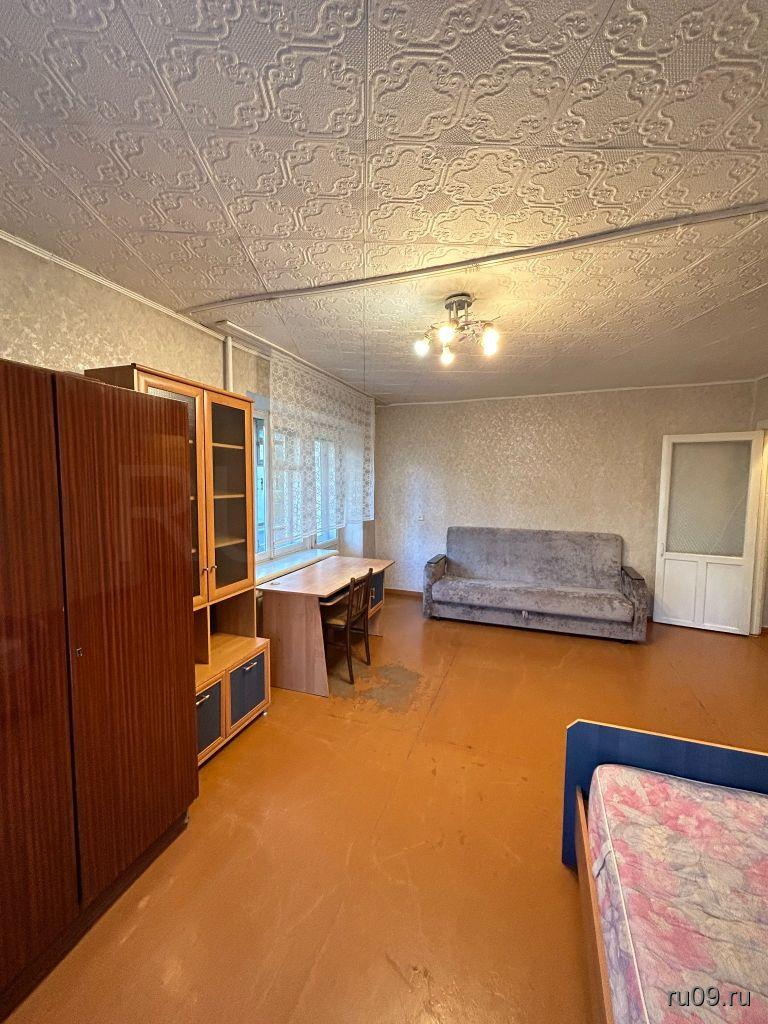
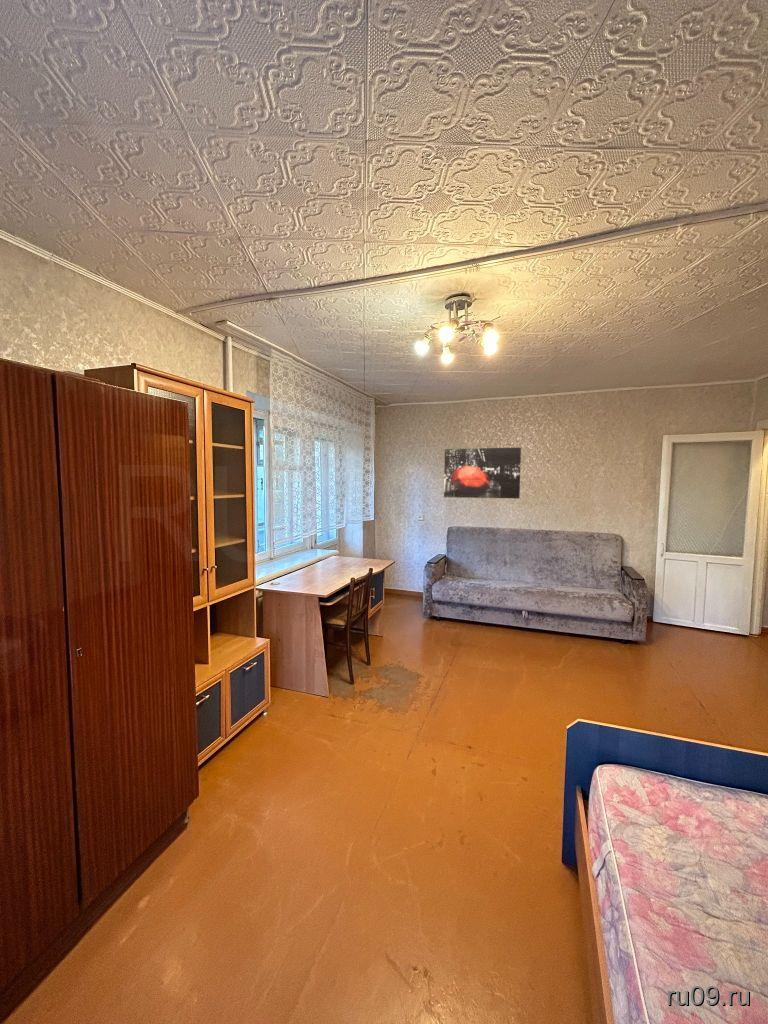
+ wall art (481, 473)
